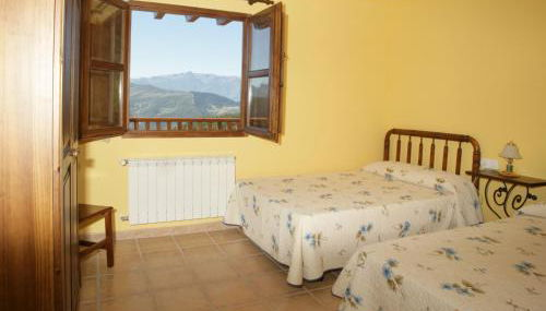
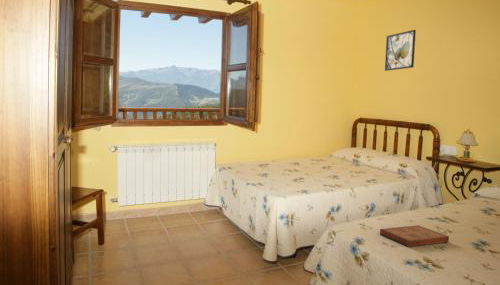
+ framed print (399, 51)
+ book (413, 235)
